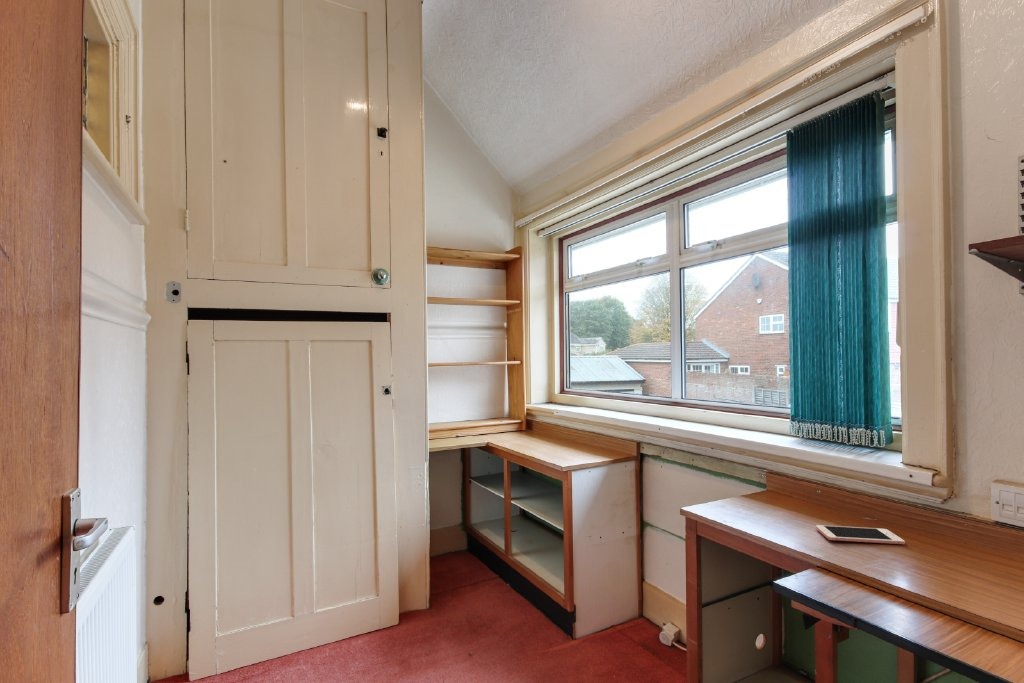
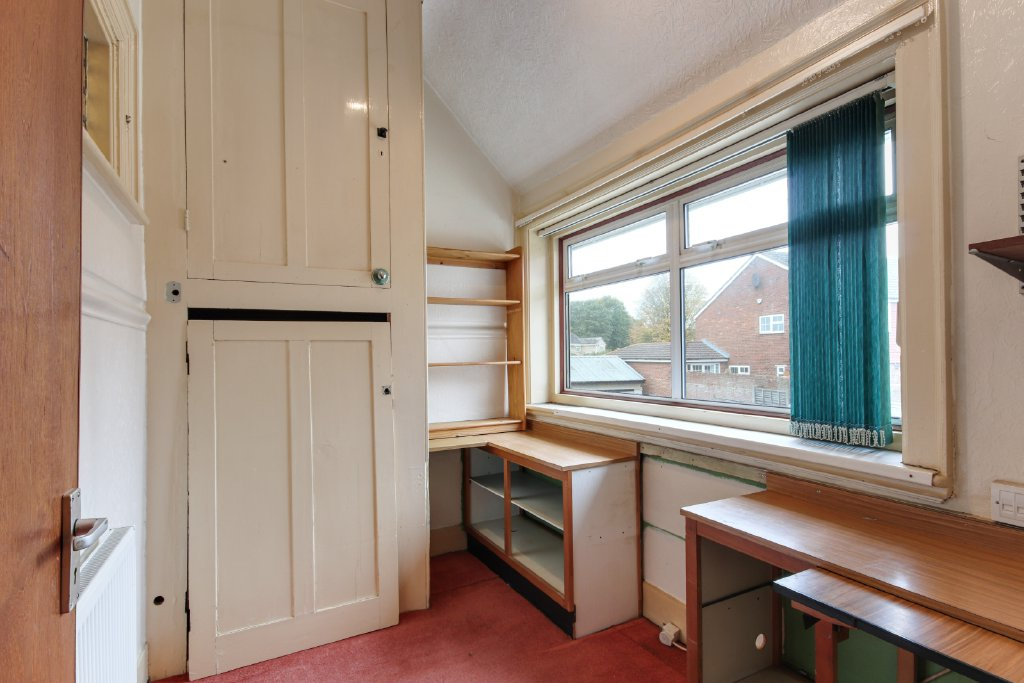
- cell phone (858, 534)
